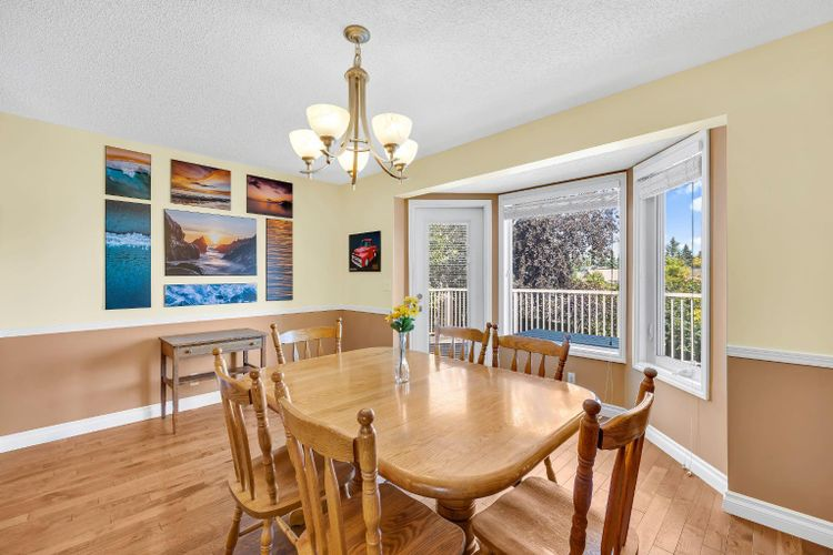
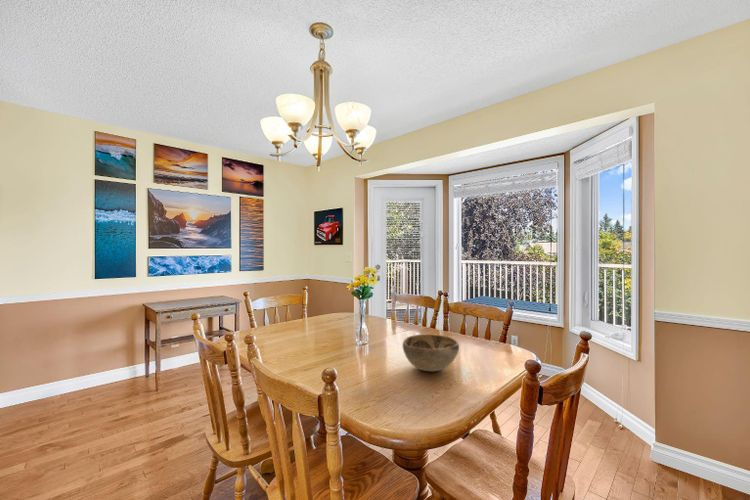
+ decorative bowl (430, 354)
